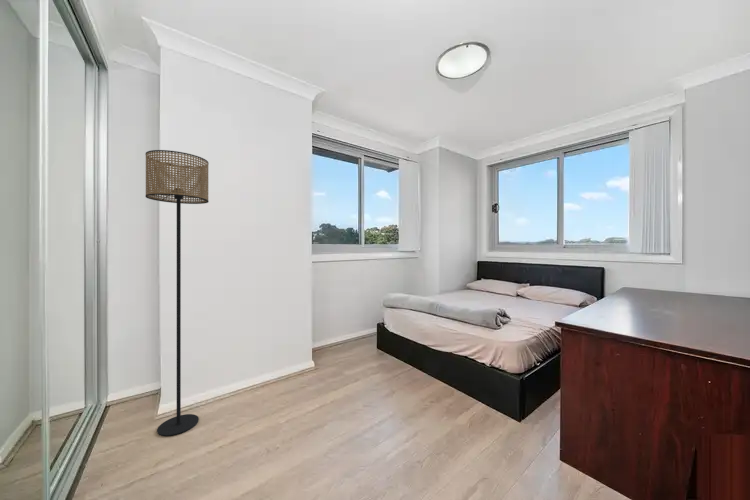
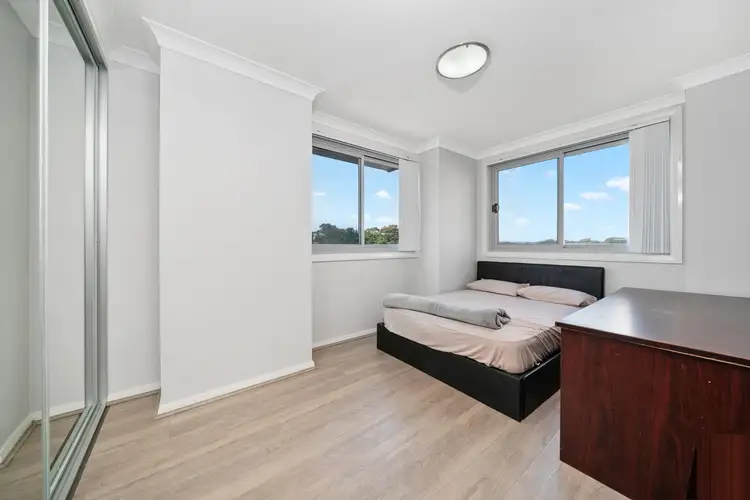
- floor lamp (178, 291)
